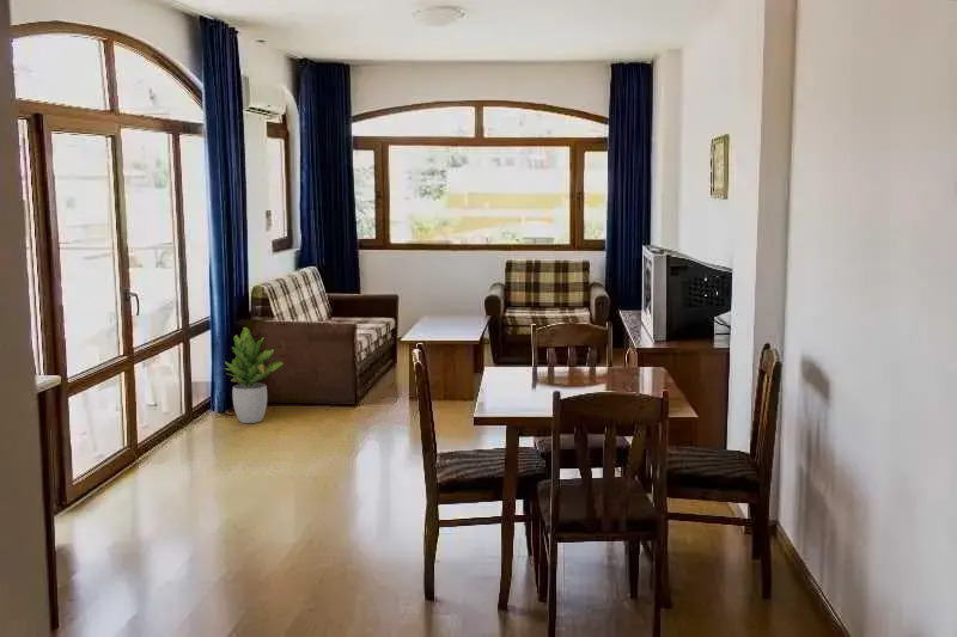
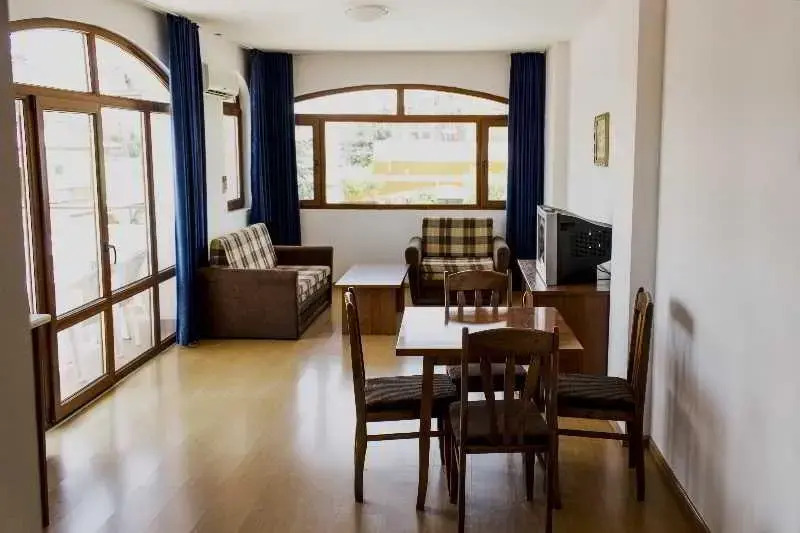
- potted plant (250, 375)
